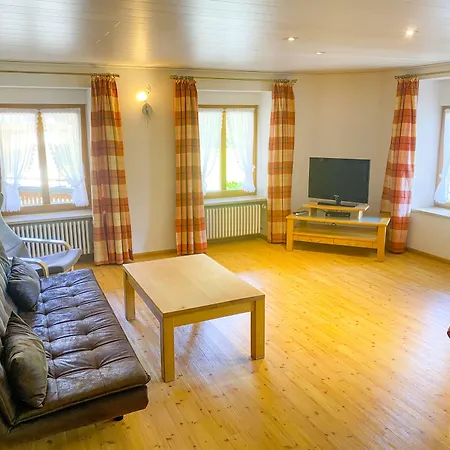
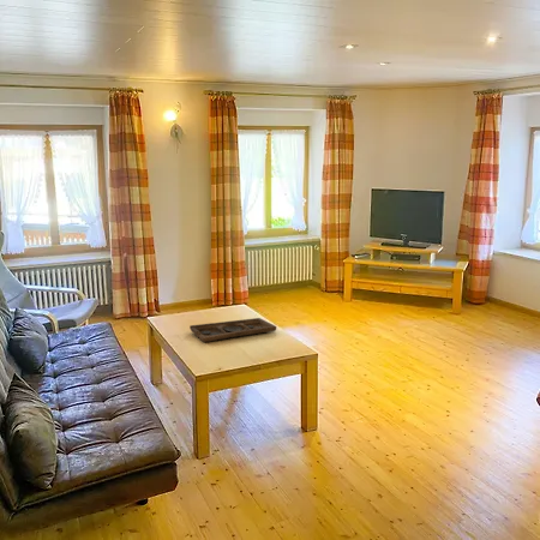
+ decorative tray (233, 328)
